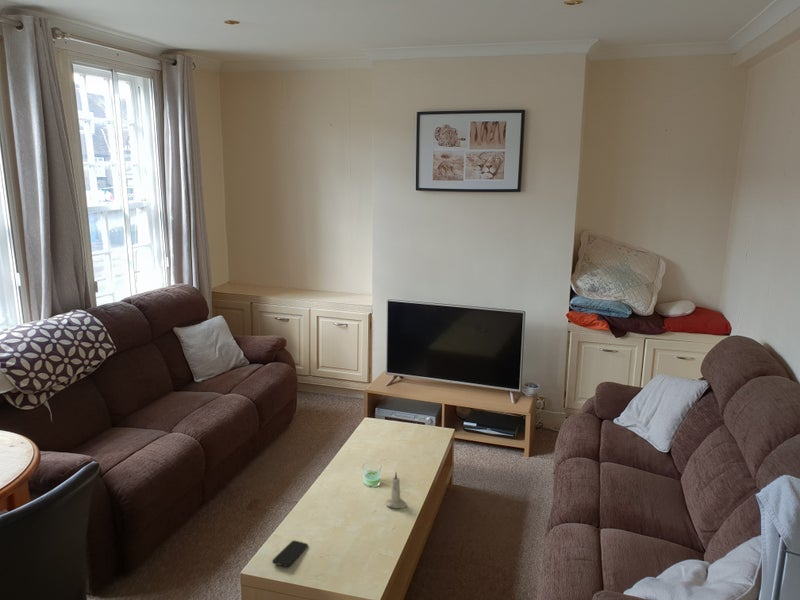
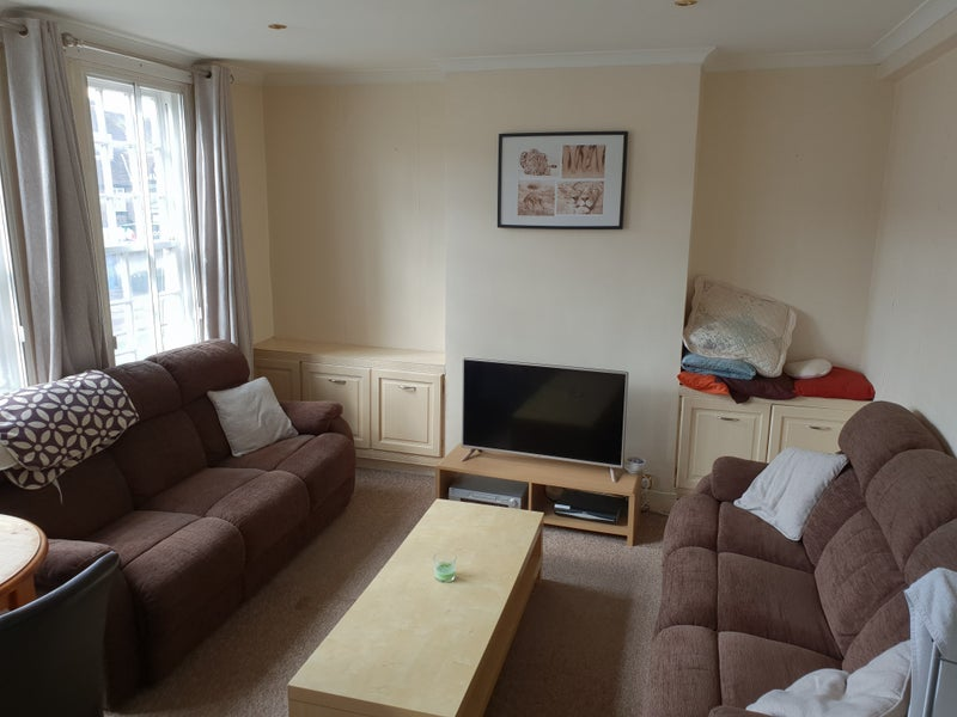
- candle (396, 488)
- smartphone (290, 553)
